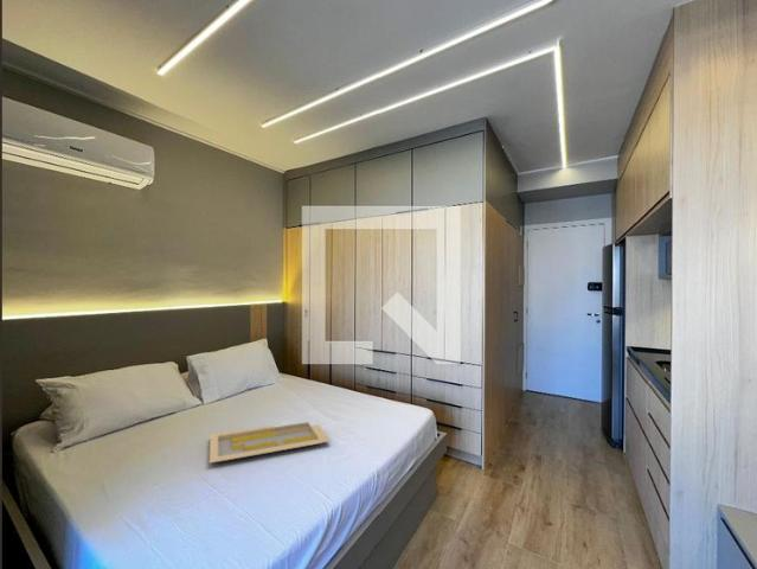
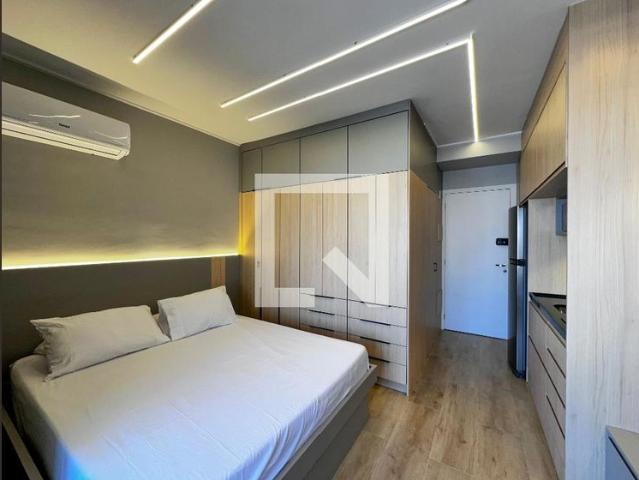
- serving tray (269, 440)
